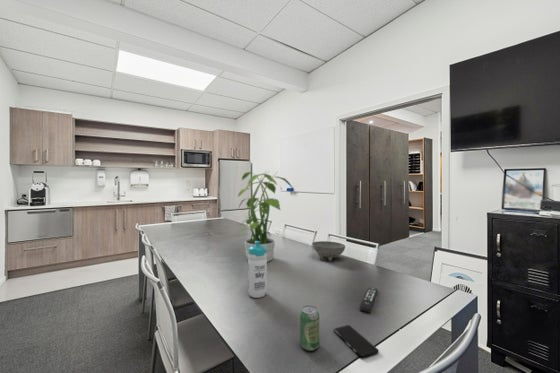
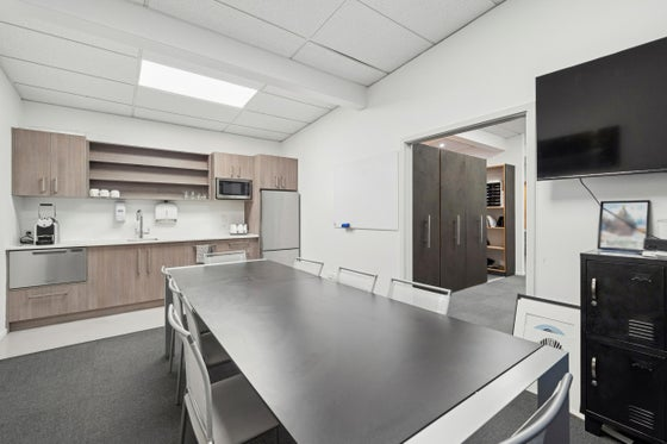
- water bottle (257, 267)
- smartphone (354, 339)
- remote control (369, 298)
- beverage can (309, 327)
- potted plant (264, 214)
- bowl (328, 250)
